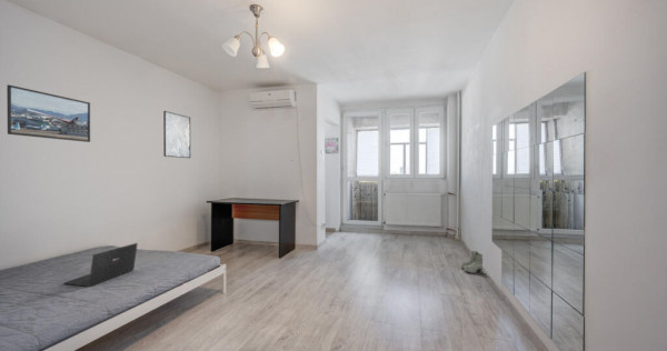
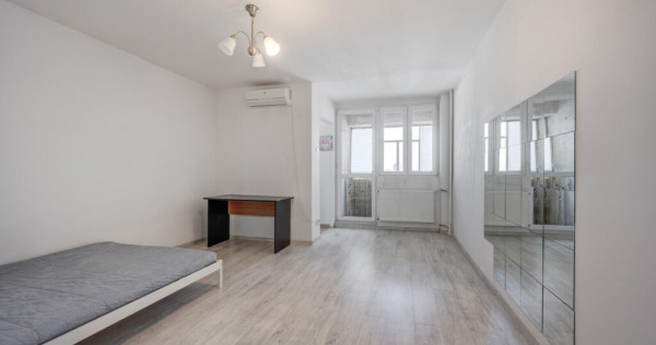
- laptop (102, 261)
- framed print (178, 136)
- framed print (52, 117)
- boots (472, 261)
